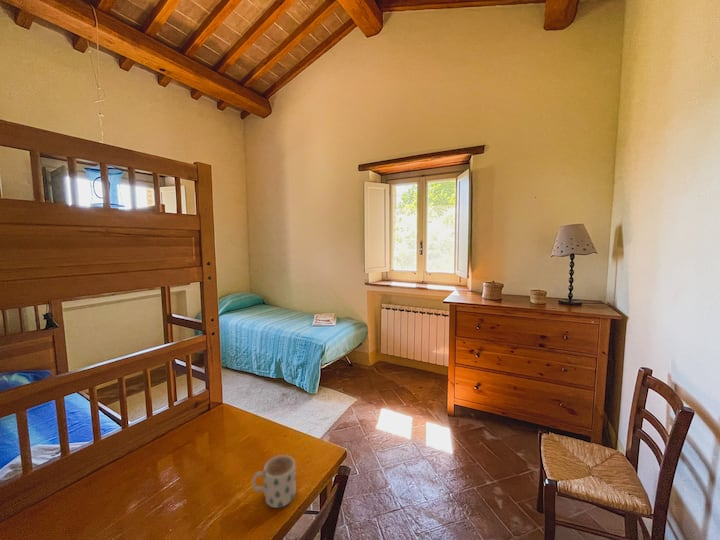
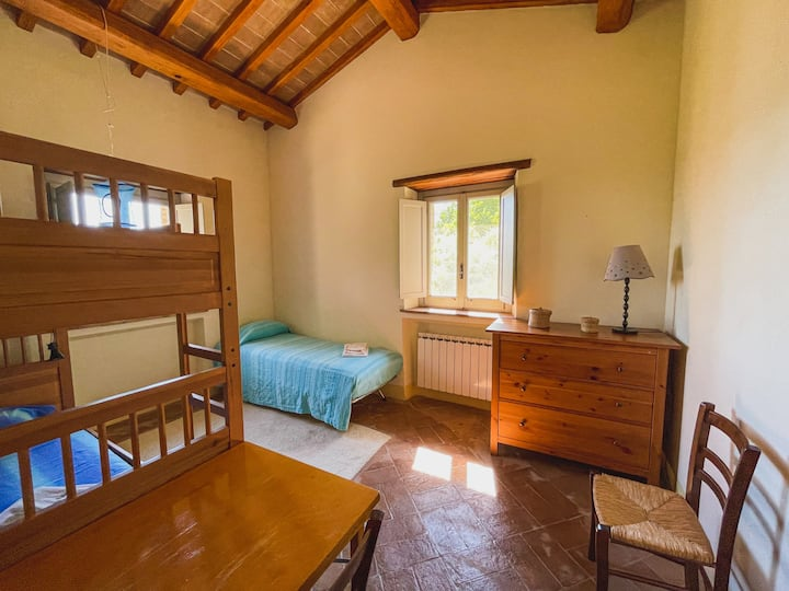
- mug (273, 481)
